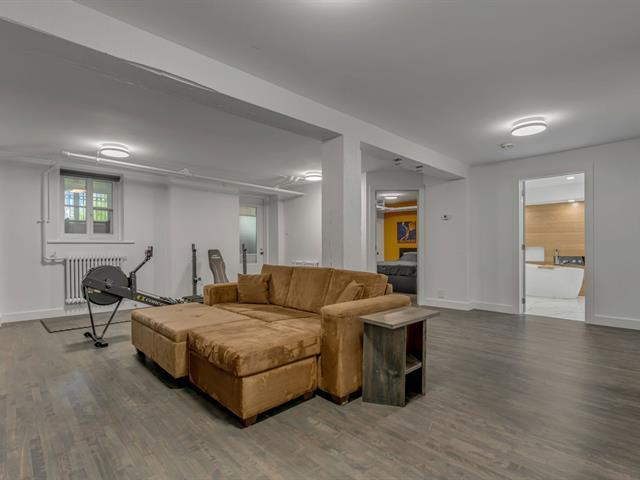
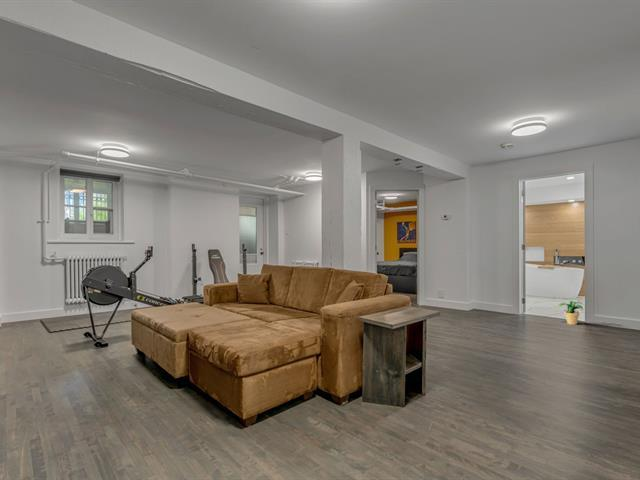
+ potted plant (572, 312)
